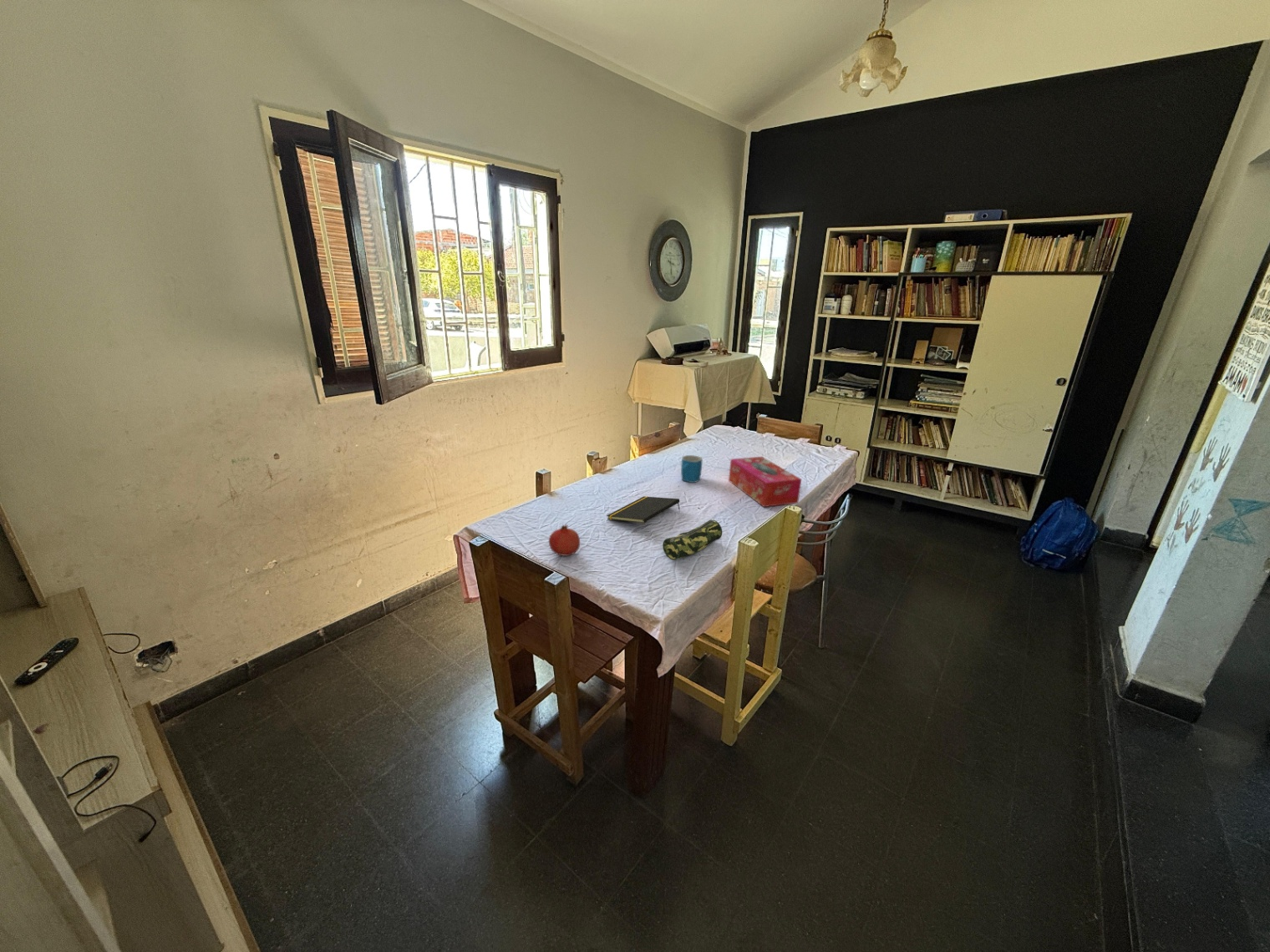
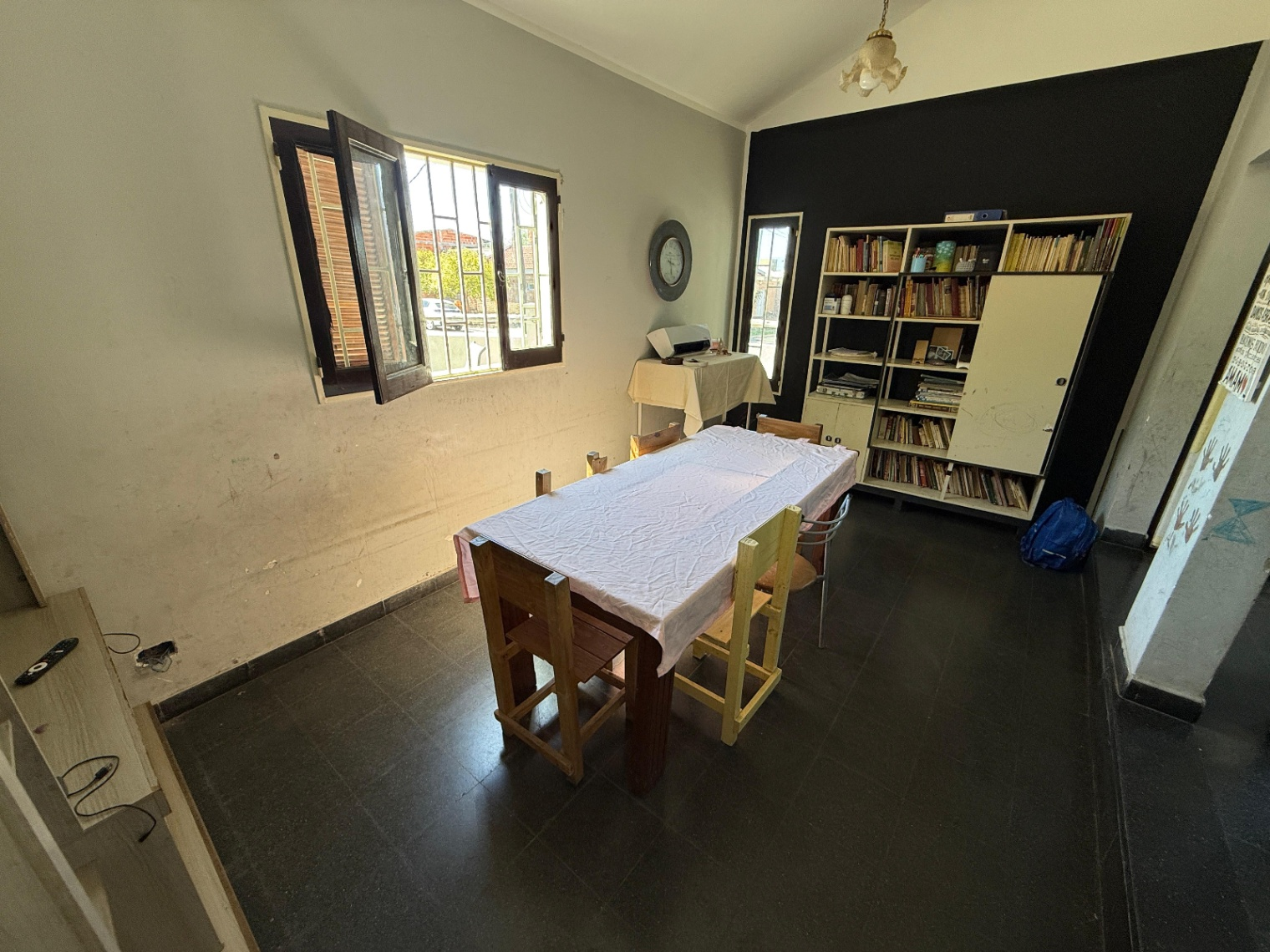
- fruit (564, 539)
- mug (689, 469)
- tissue box (763, 479)
- pencil case (692, 540)
- notepad (643, 509)
